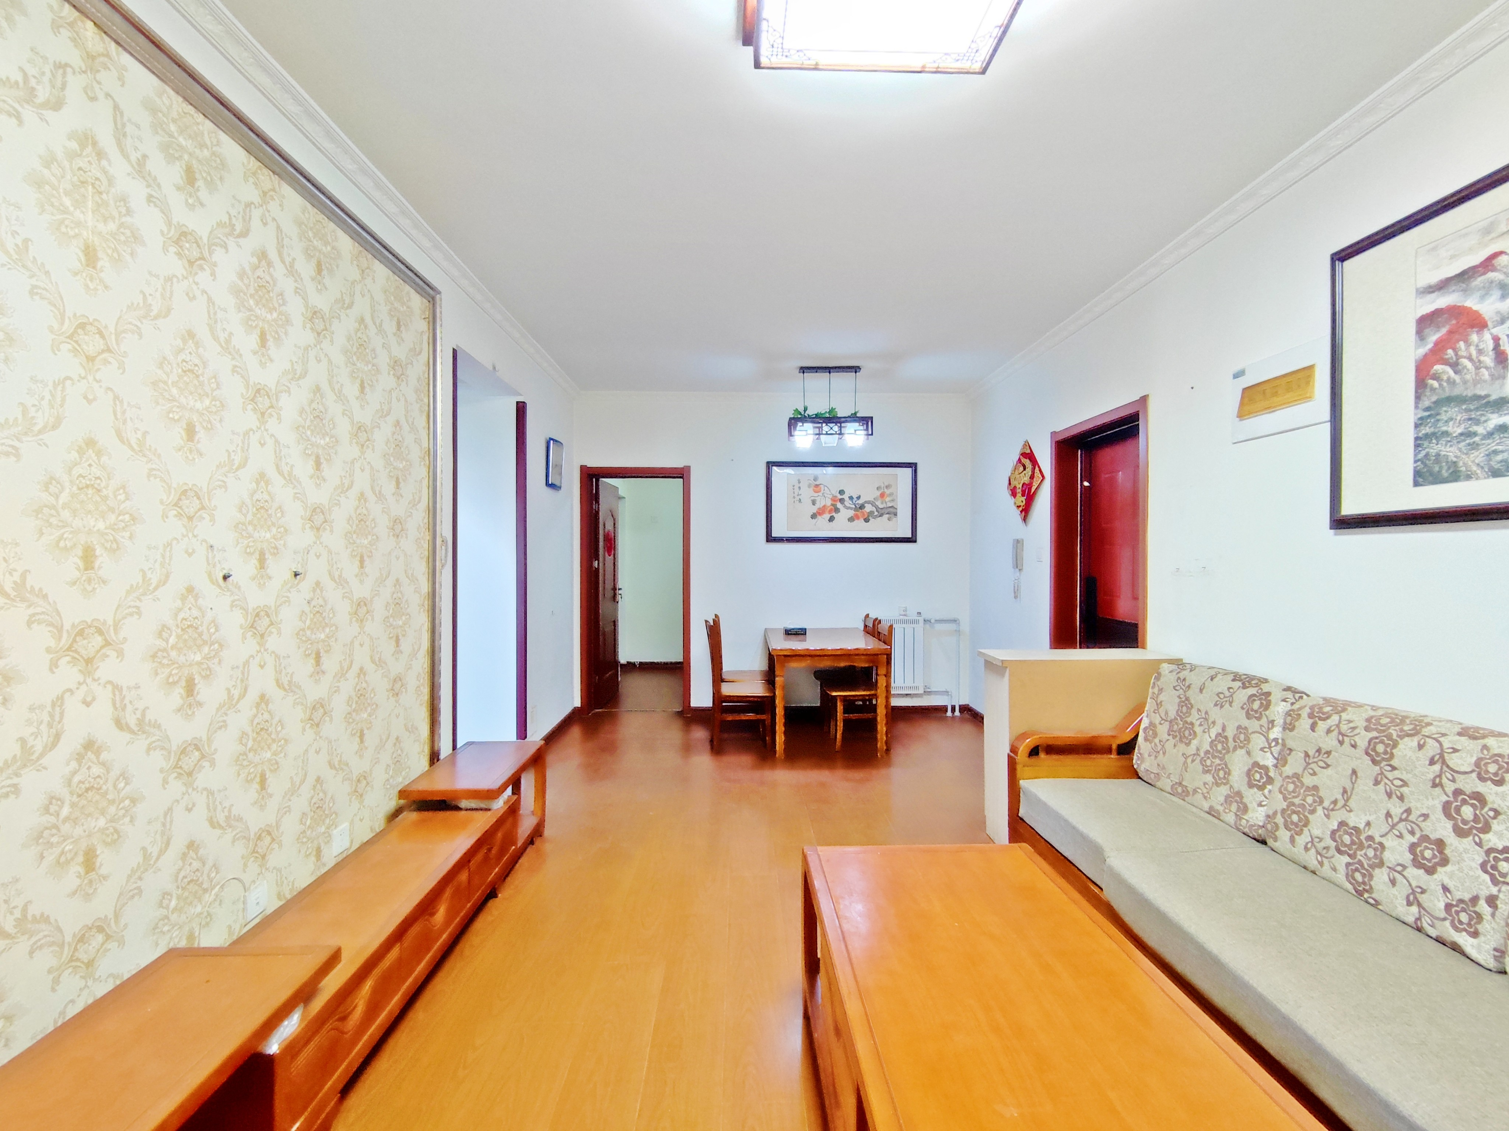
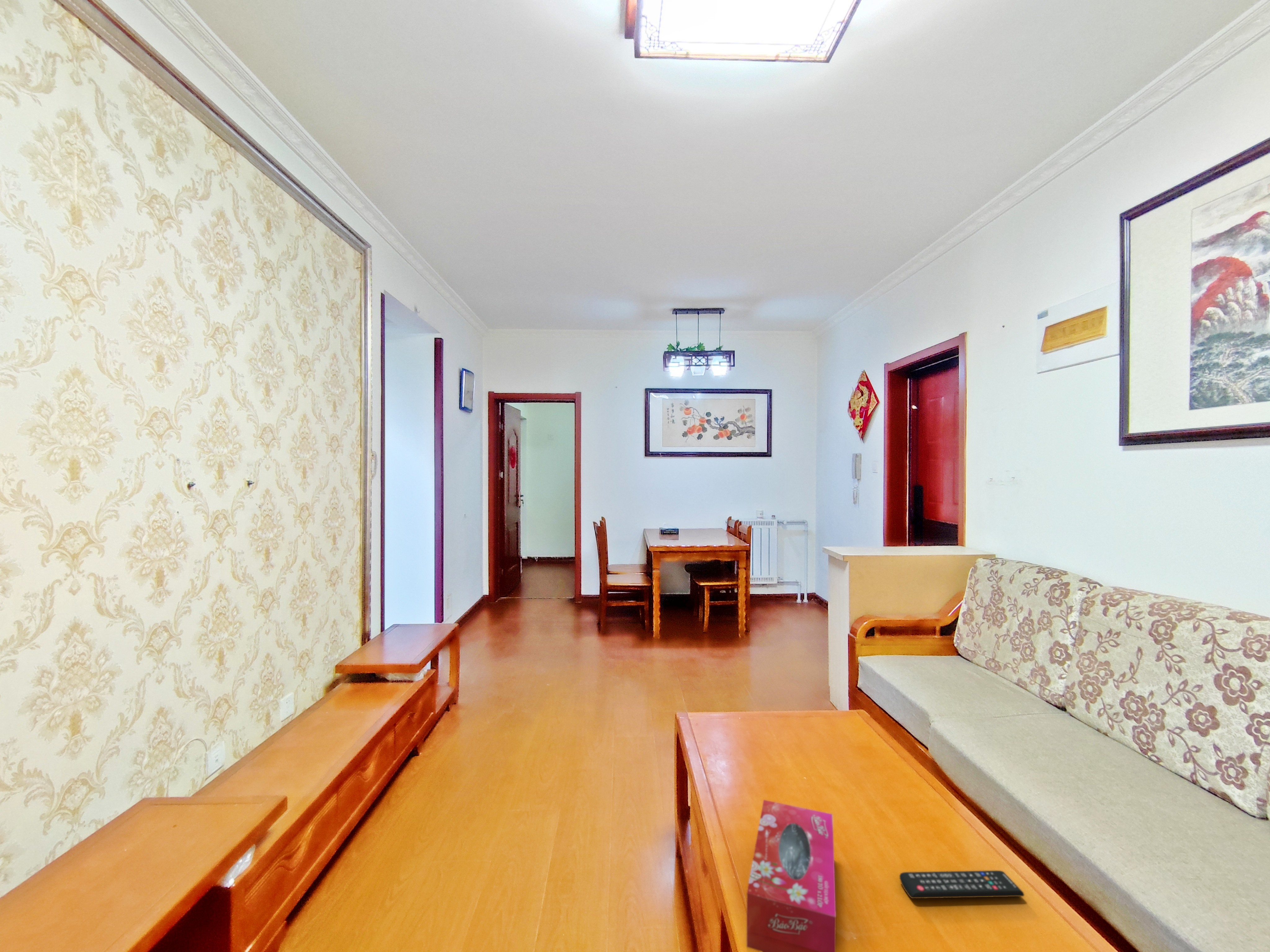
+ remote control (960, 886)
+ tissue box (794, 874)
